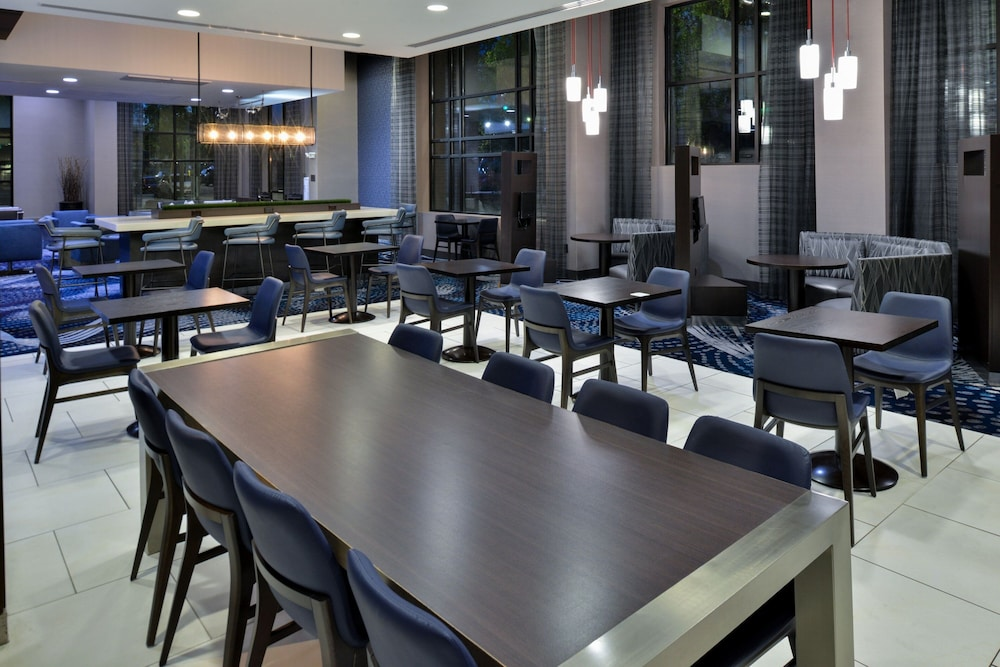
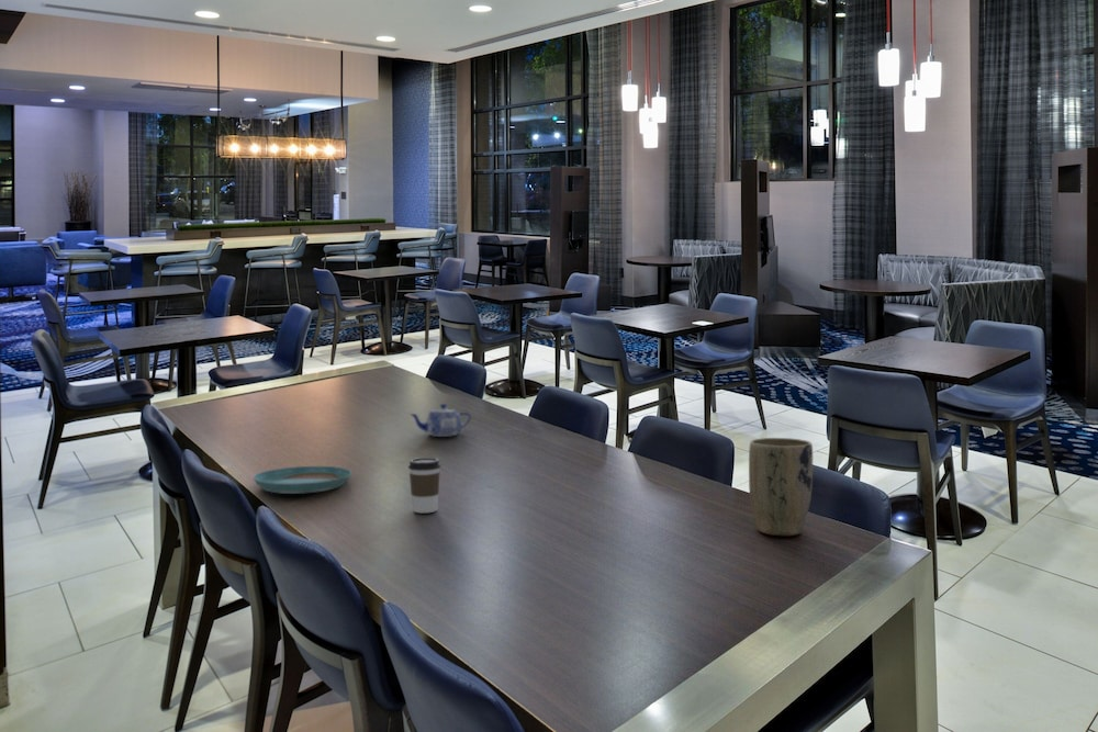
+ saucer (303, 480)
+ coffee cup (425, 485)
+ teapot (440, 419)
+ plant pot (780, 486)
